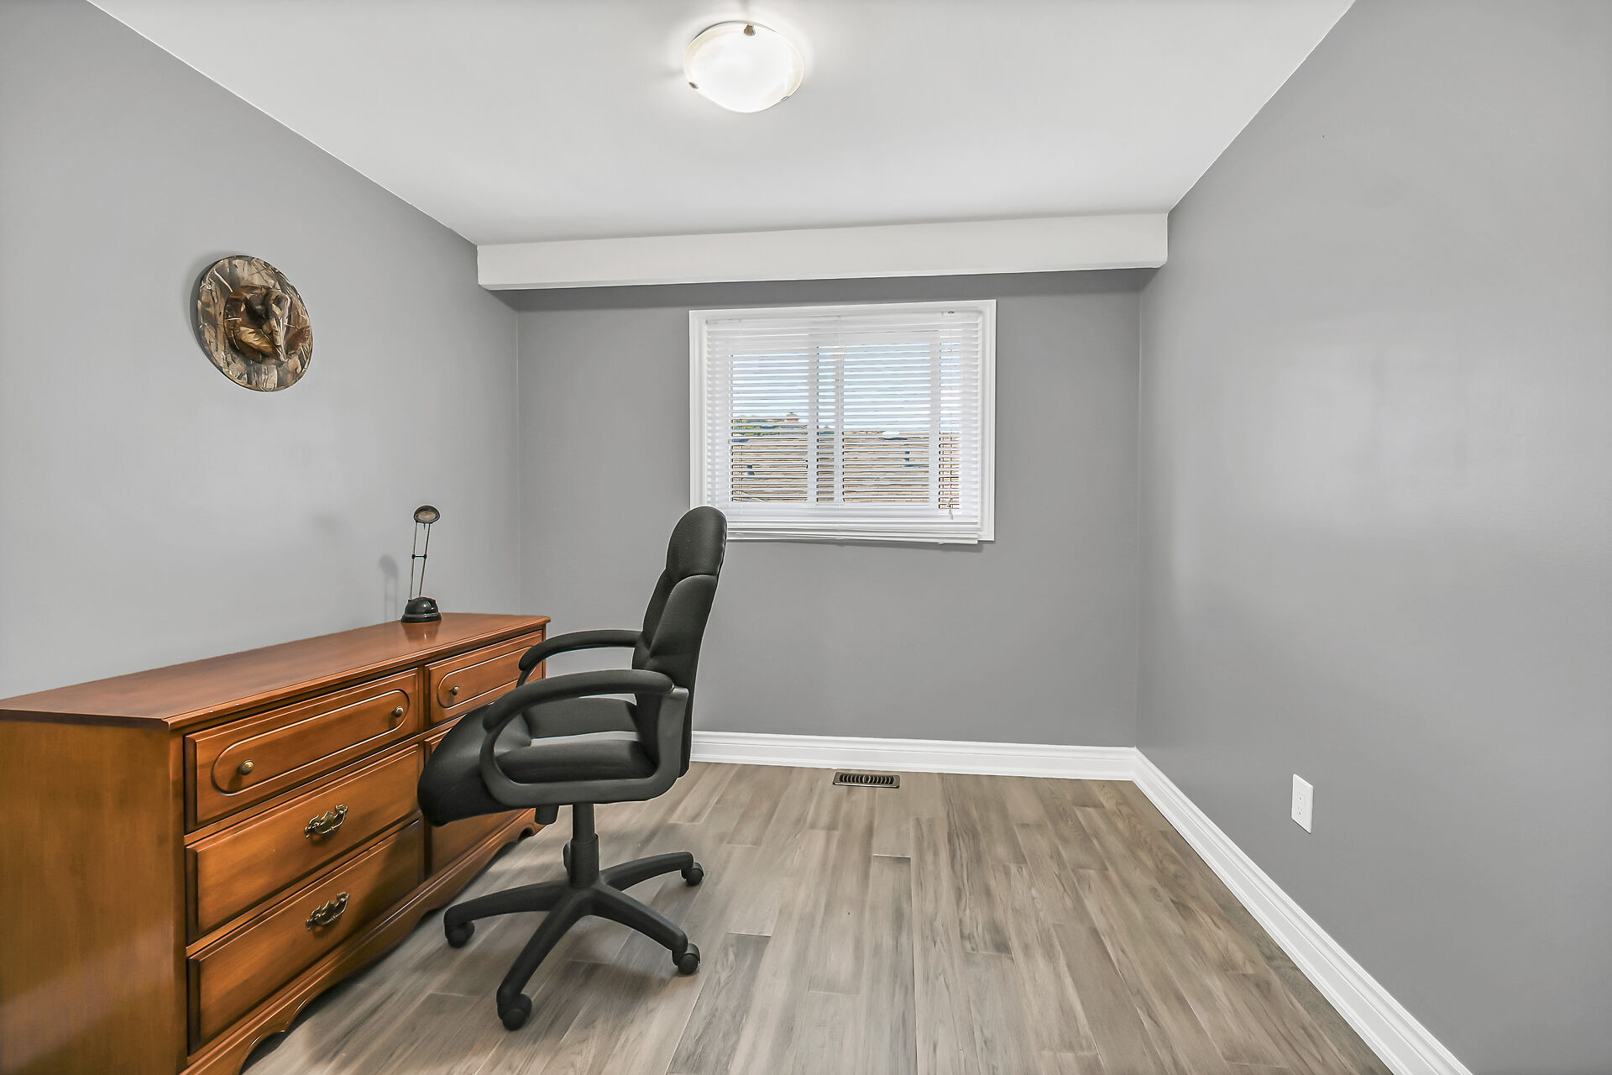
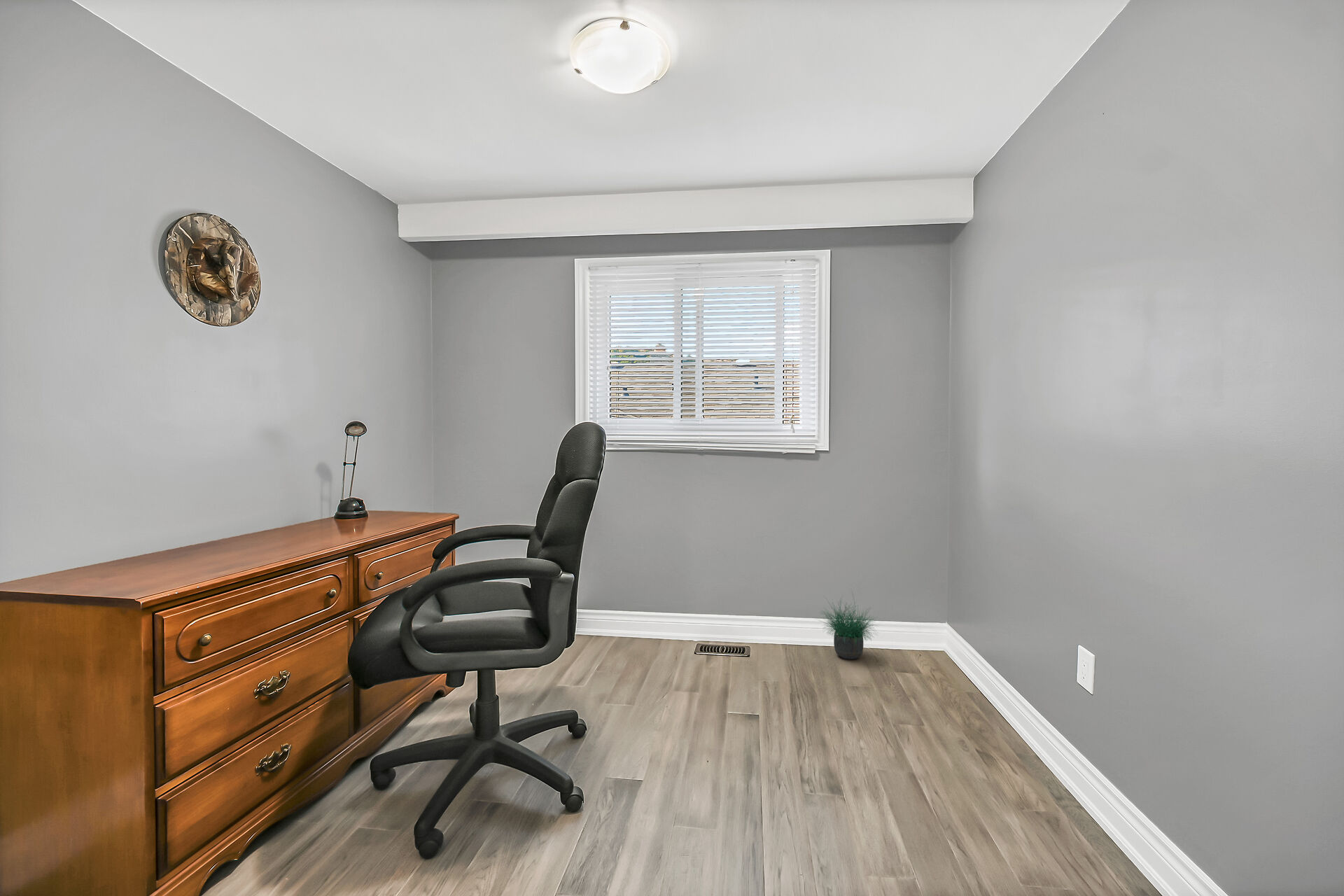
+ potted plant (848, 624)
